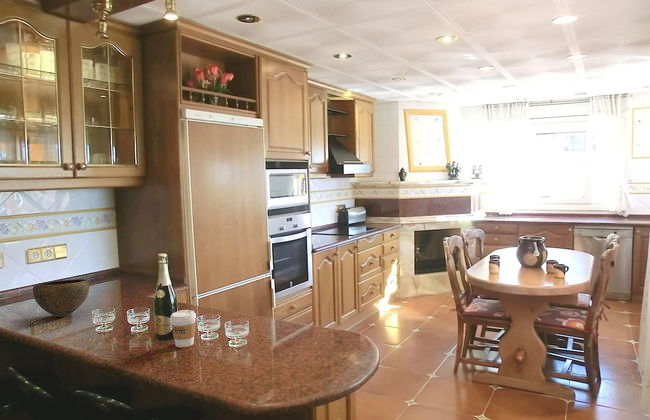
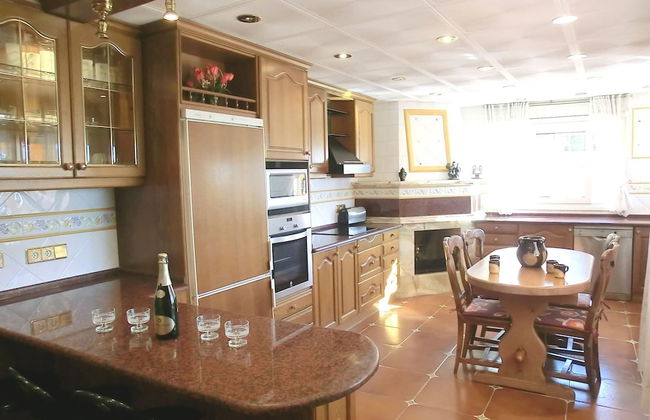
- coffee cup (183, 328)
- bowl (62, 297)
